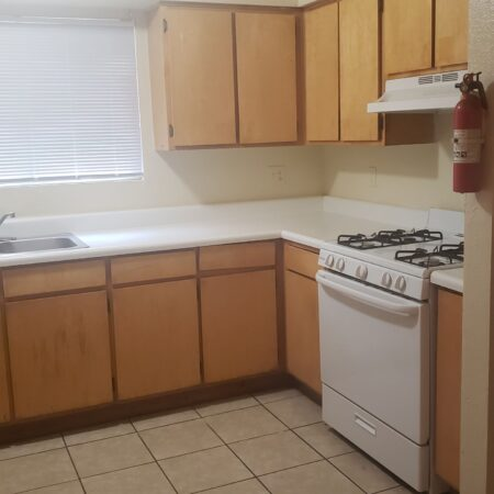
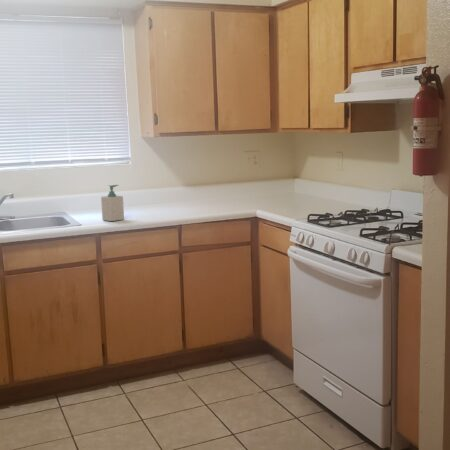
+ soap bottle (112, 202)
